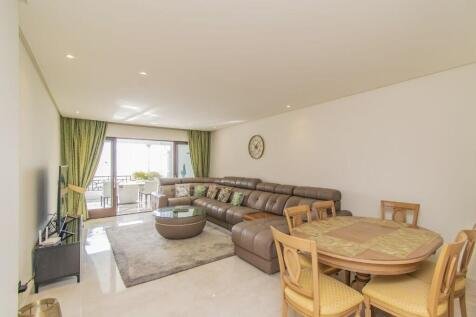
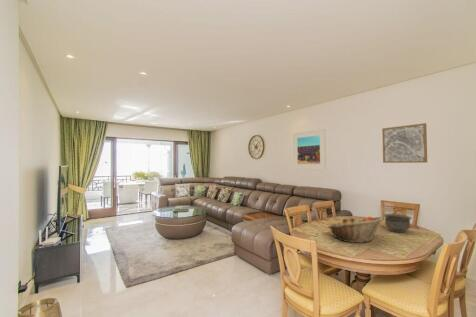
+ wall art (403, 144)
+ fruit basket (355, 226)
+ bowl (397, 223)
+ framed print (308, 150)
